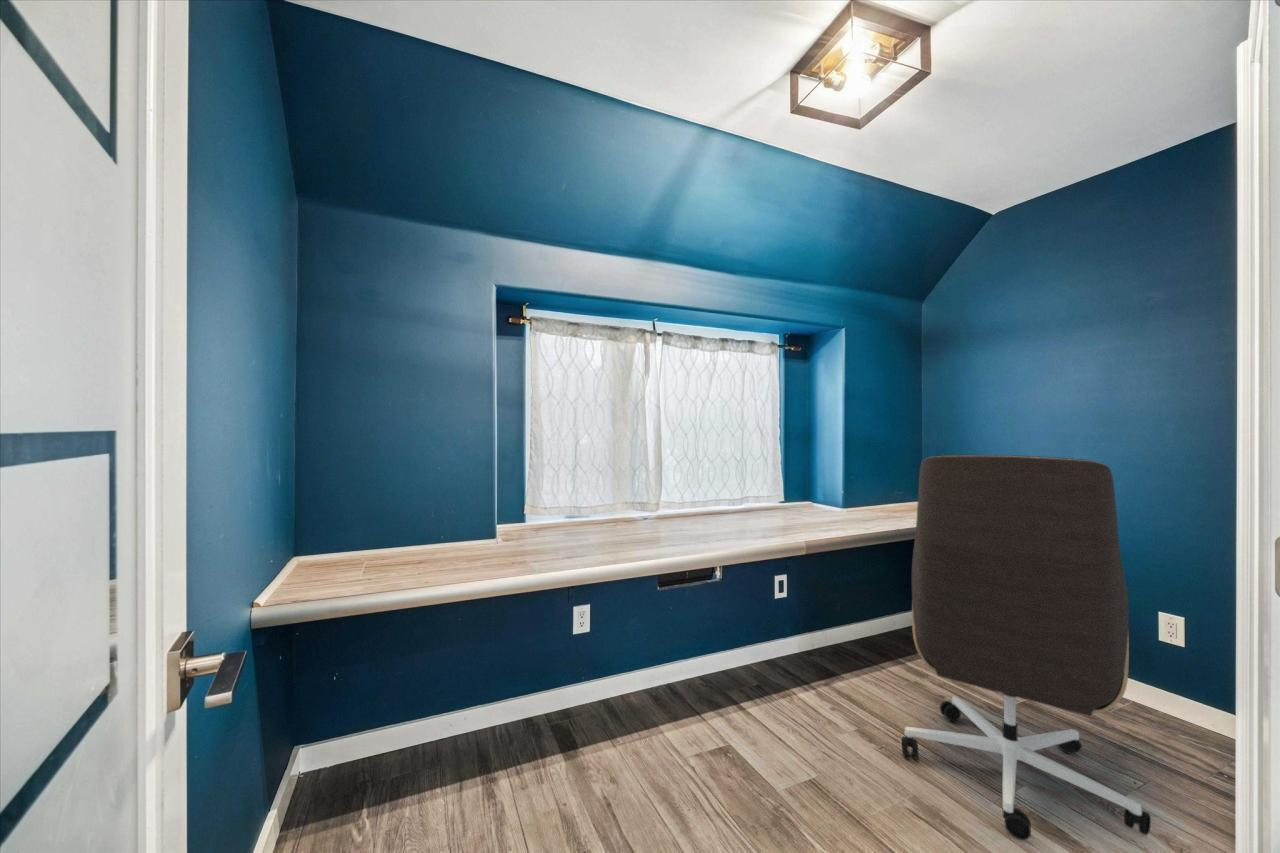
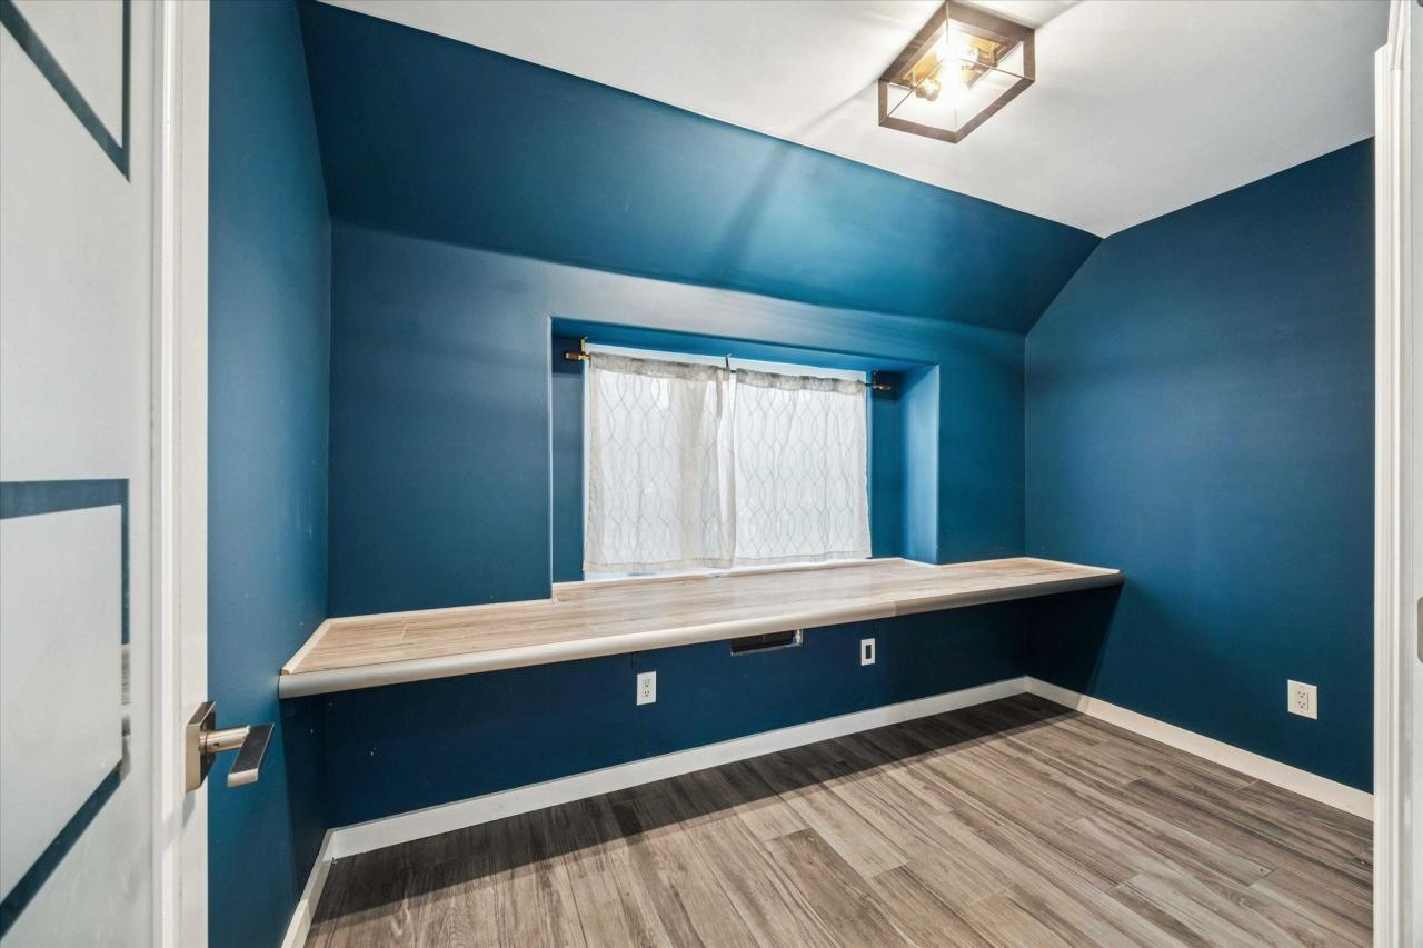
- office chair (1011, 613)
